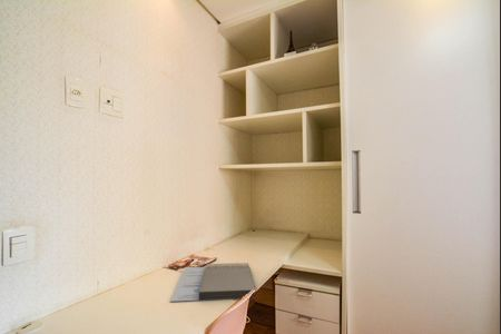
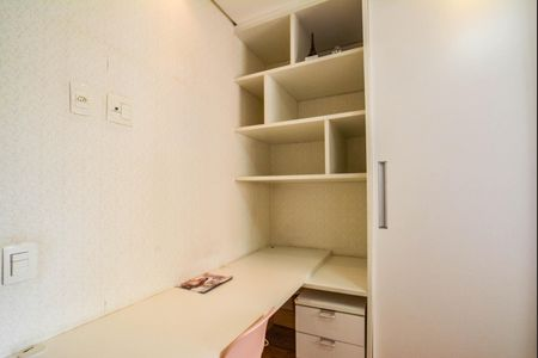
- notebook (215, 277)
